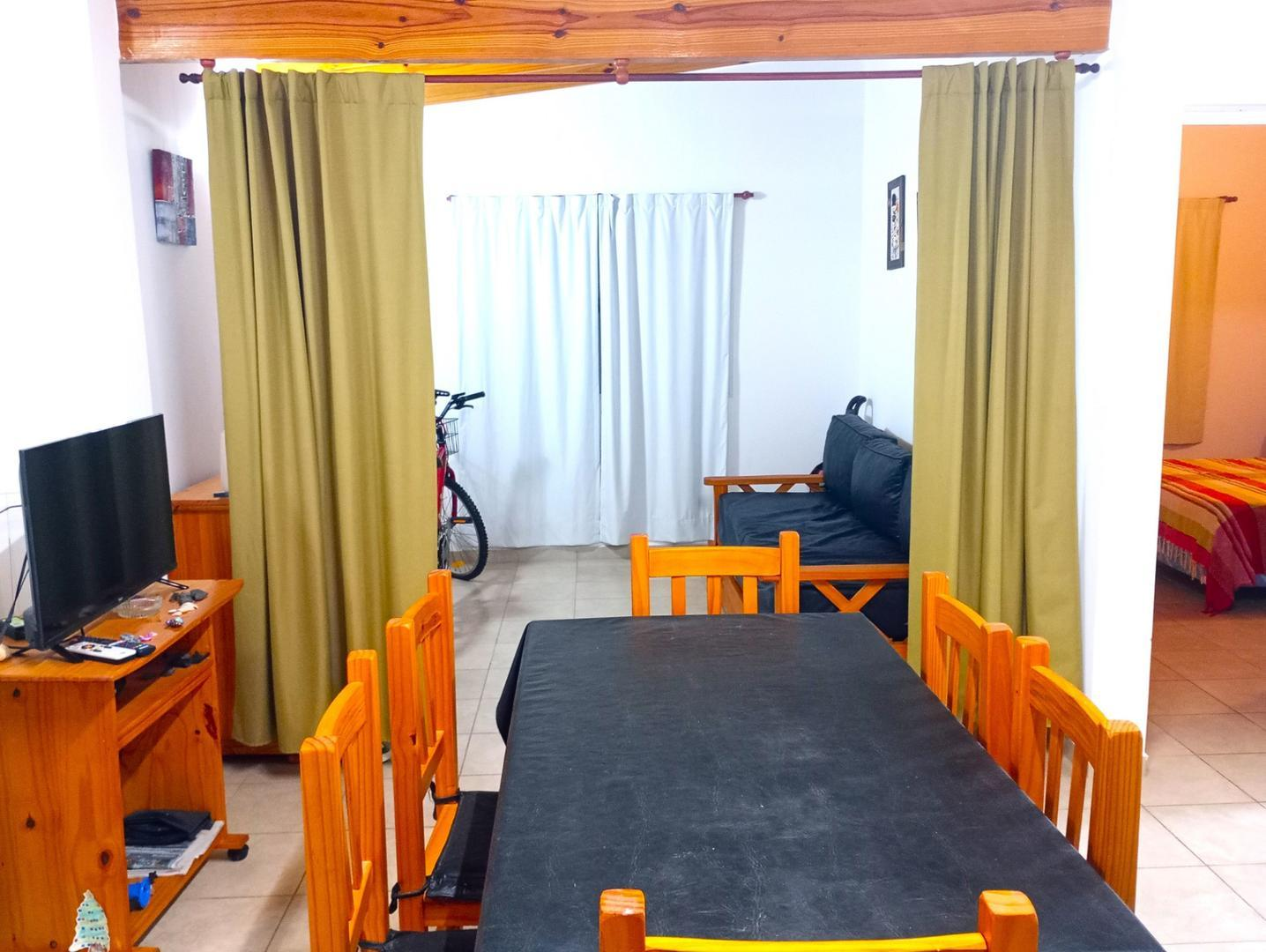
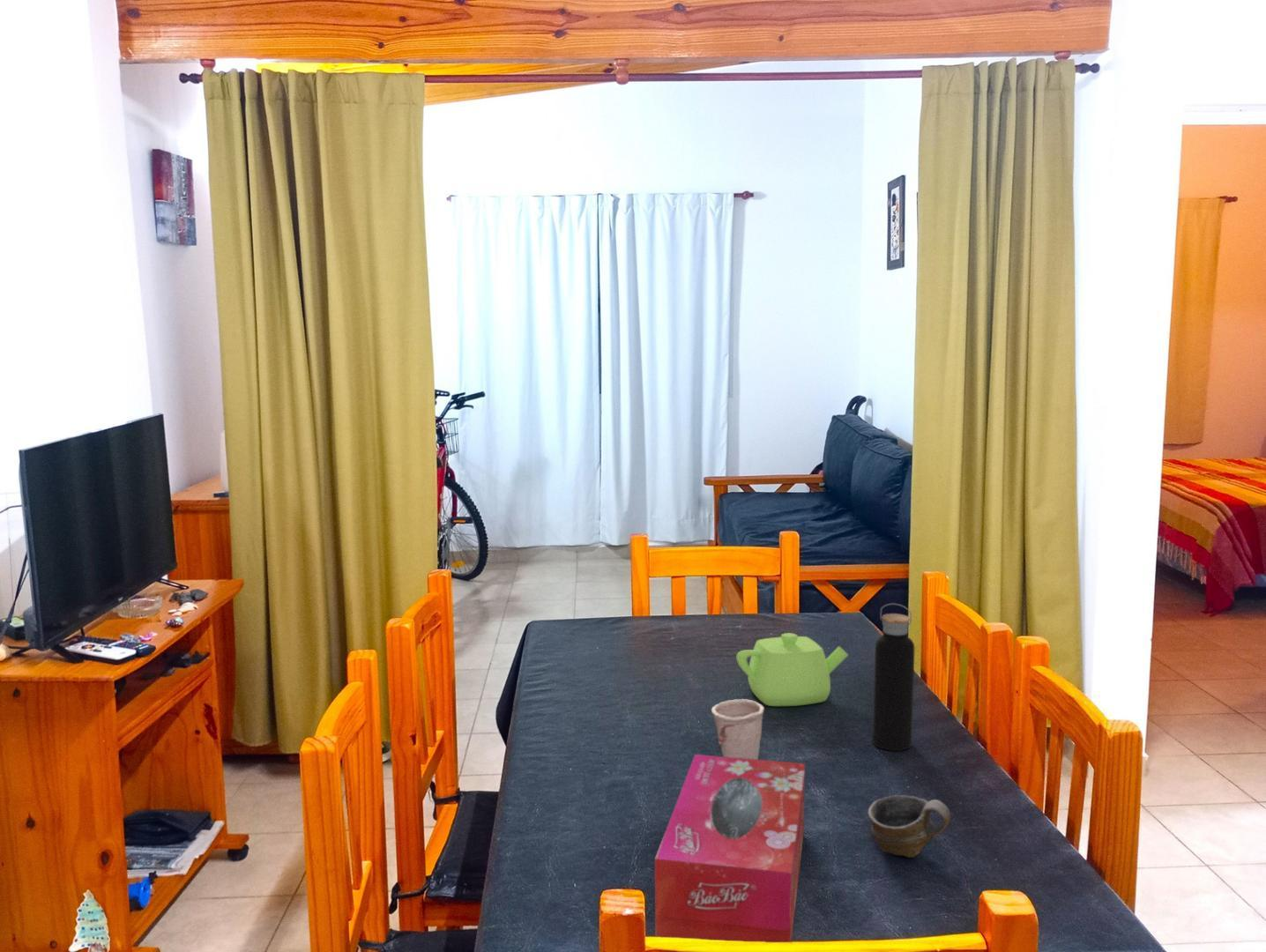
+ teapot (793, 664)
+ tissue box (736, 844)
+ cup (736, 743)
+ water bottle (894, 674)
+ cup (903, 823)
